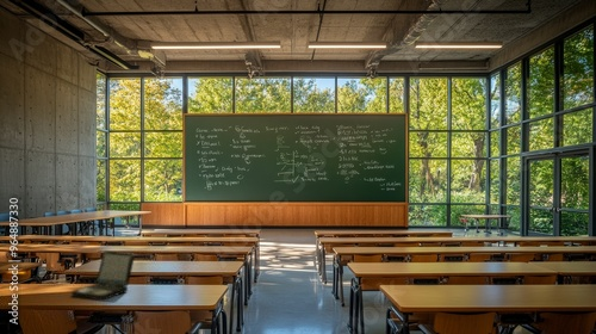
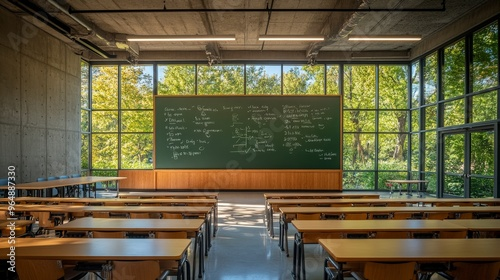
- laptop (104, 273)
